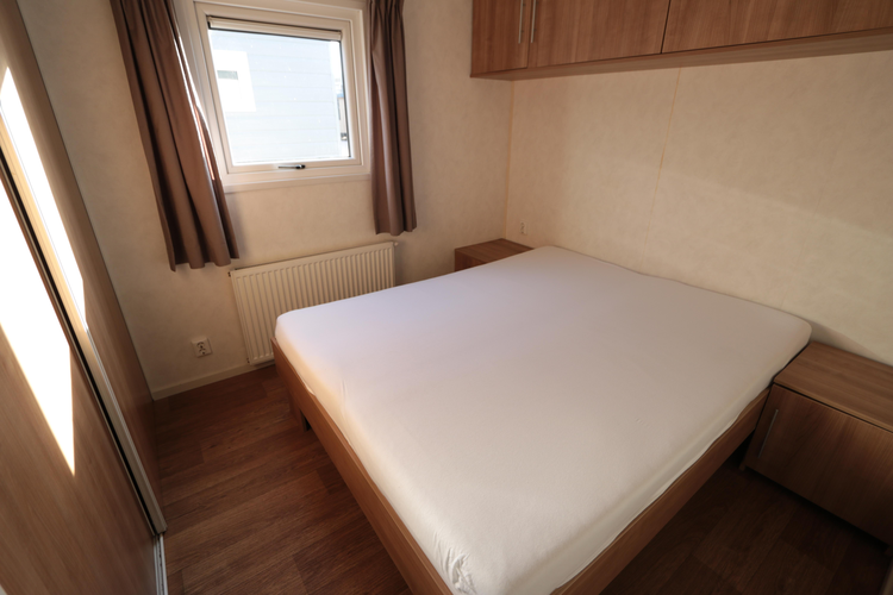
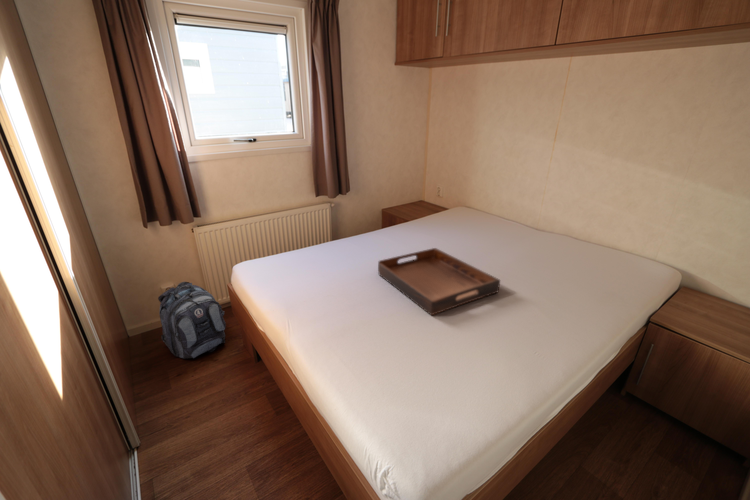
+ serving tray (433, 275)
+ backpack (190, 313)
